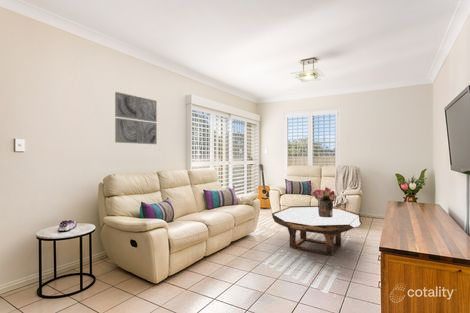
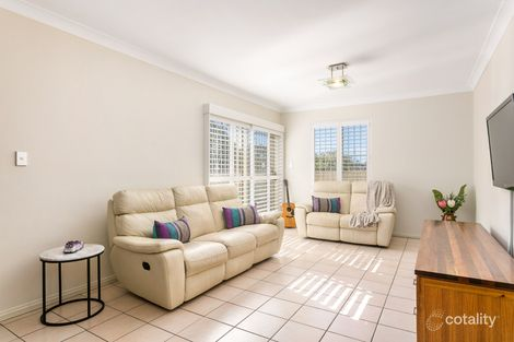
- bouquet (325, 201)
- coffee table (315, 230)
- wall art (137, 119)
